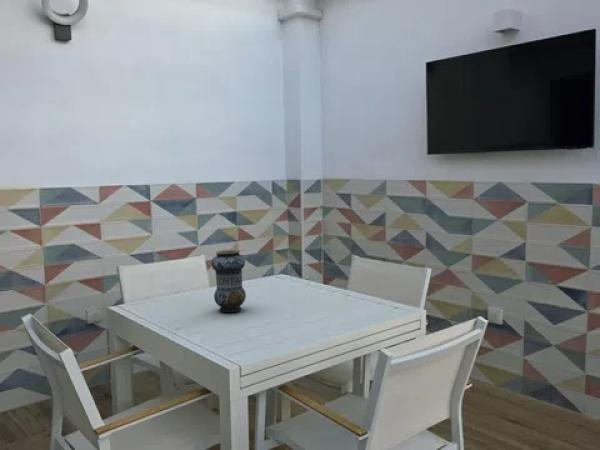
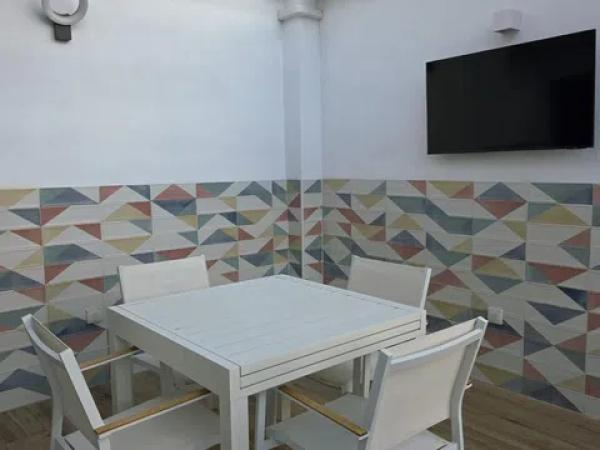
- vase (228, 280)
